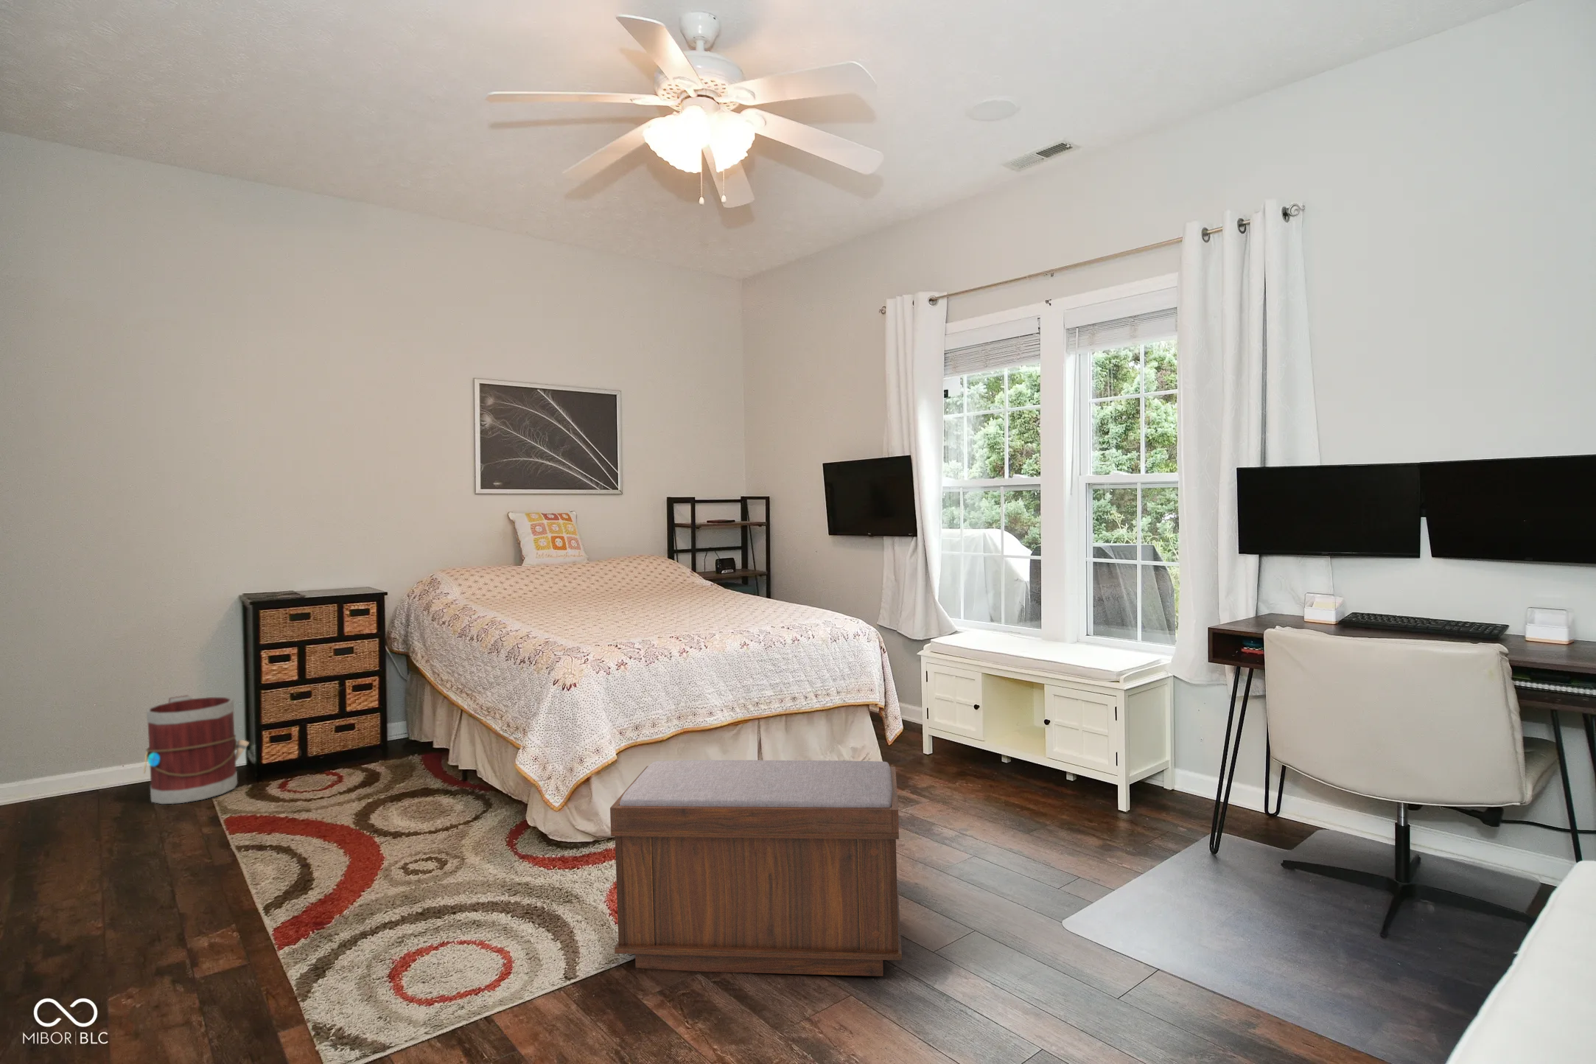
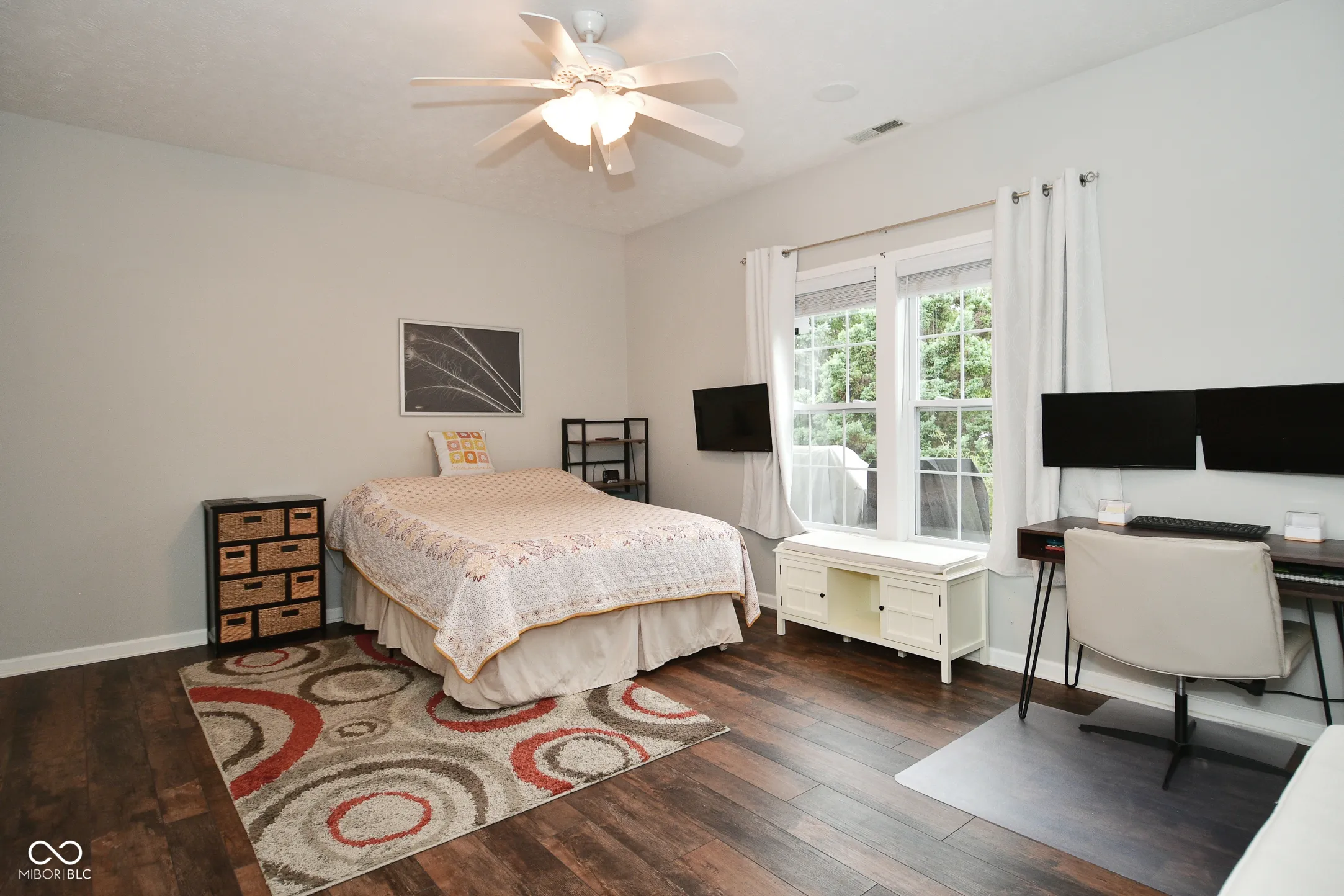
- bench (764, 857)
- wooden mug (195, 742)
